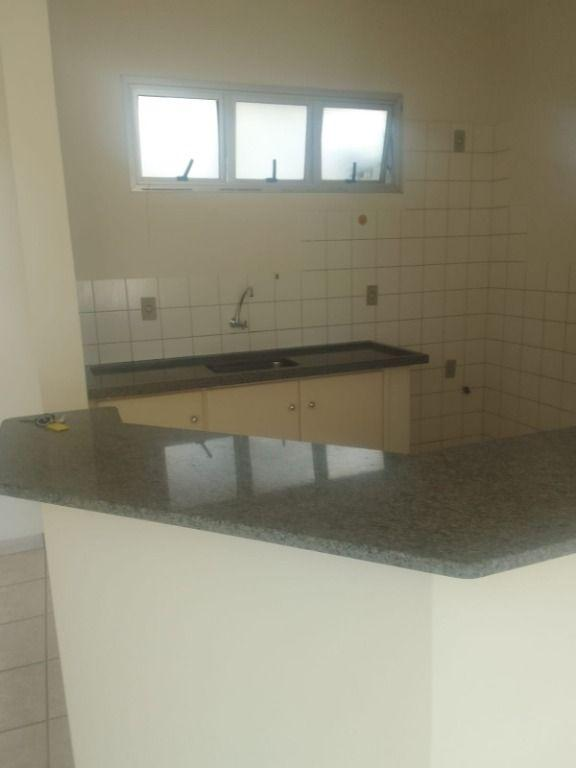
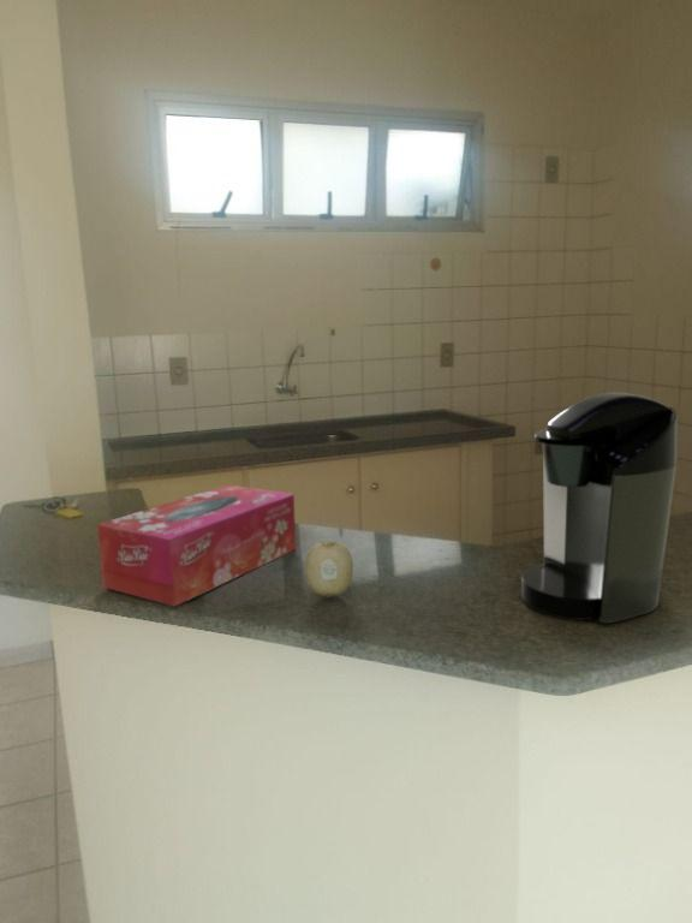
+ fruit (328, 568)
+ tissue box (203, 537)
+ coffee maker (581, 488)
